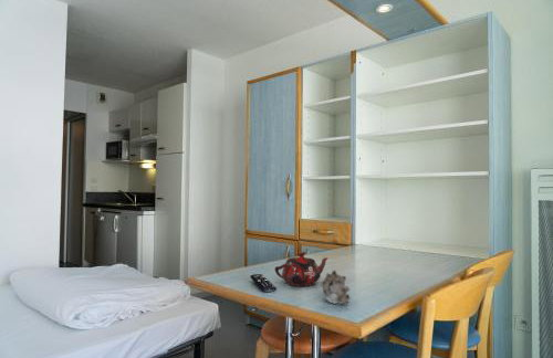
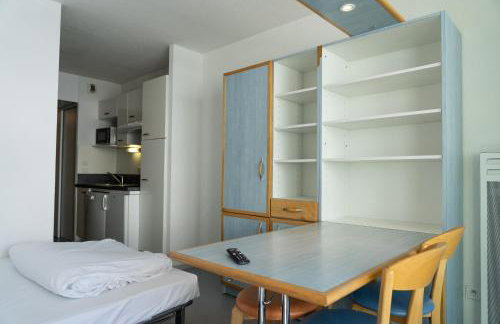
- teapot (302, 267)
- succulent plant (333, 286)
